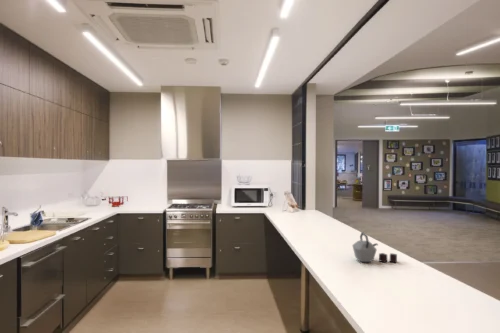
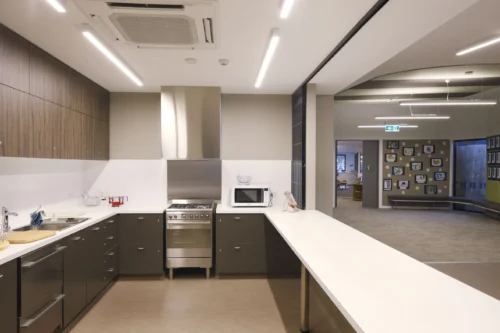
- kettle (375, 248)
